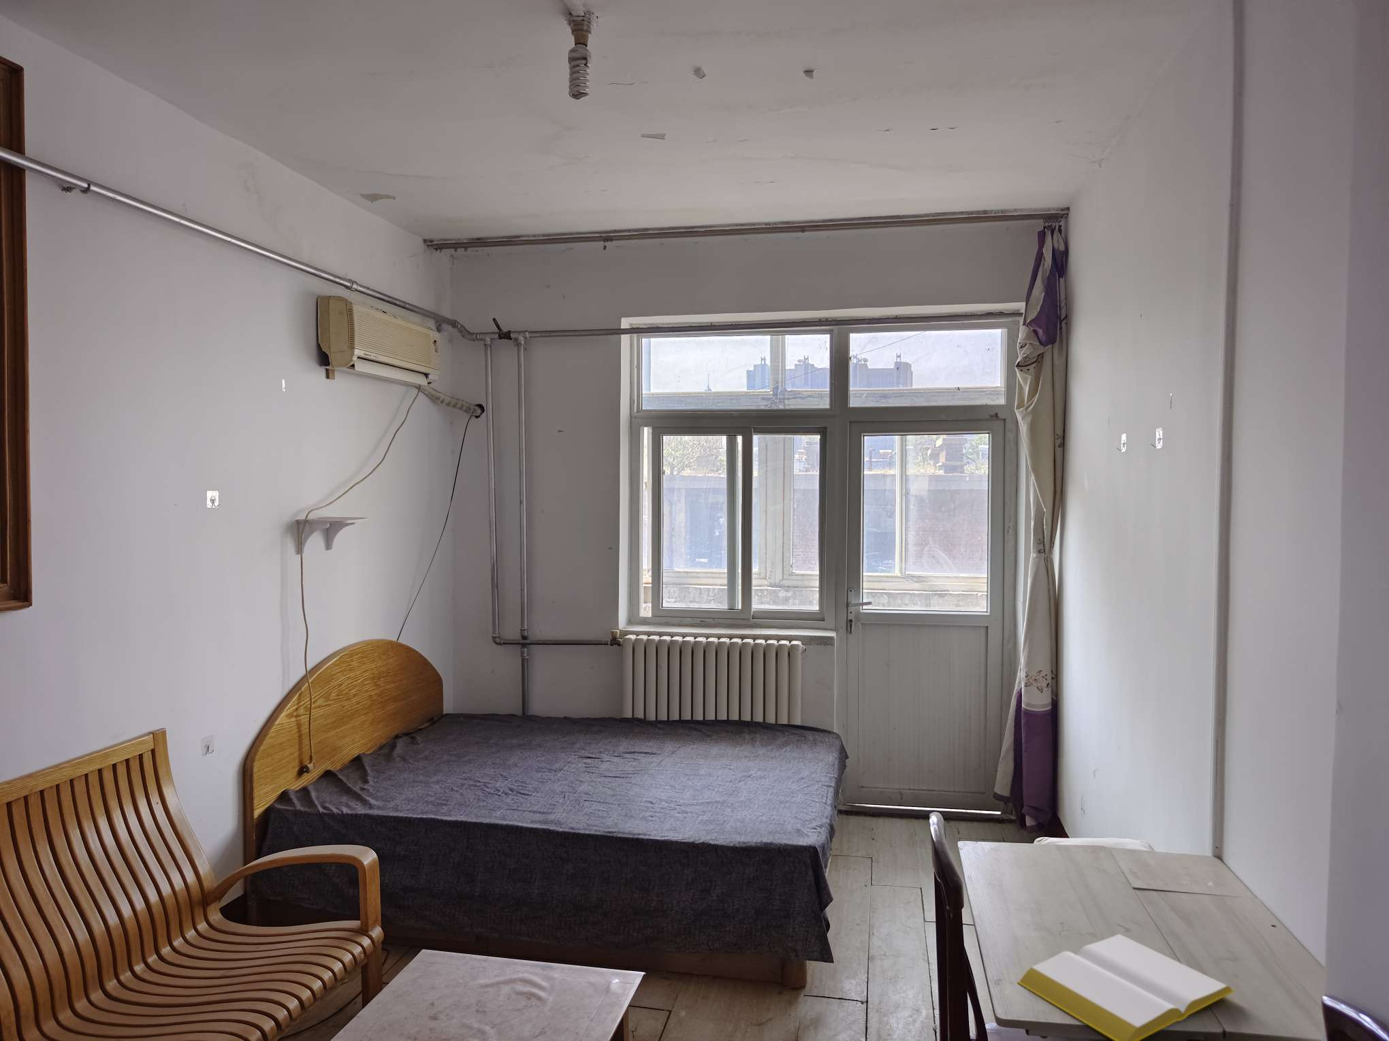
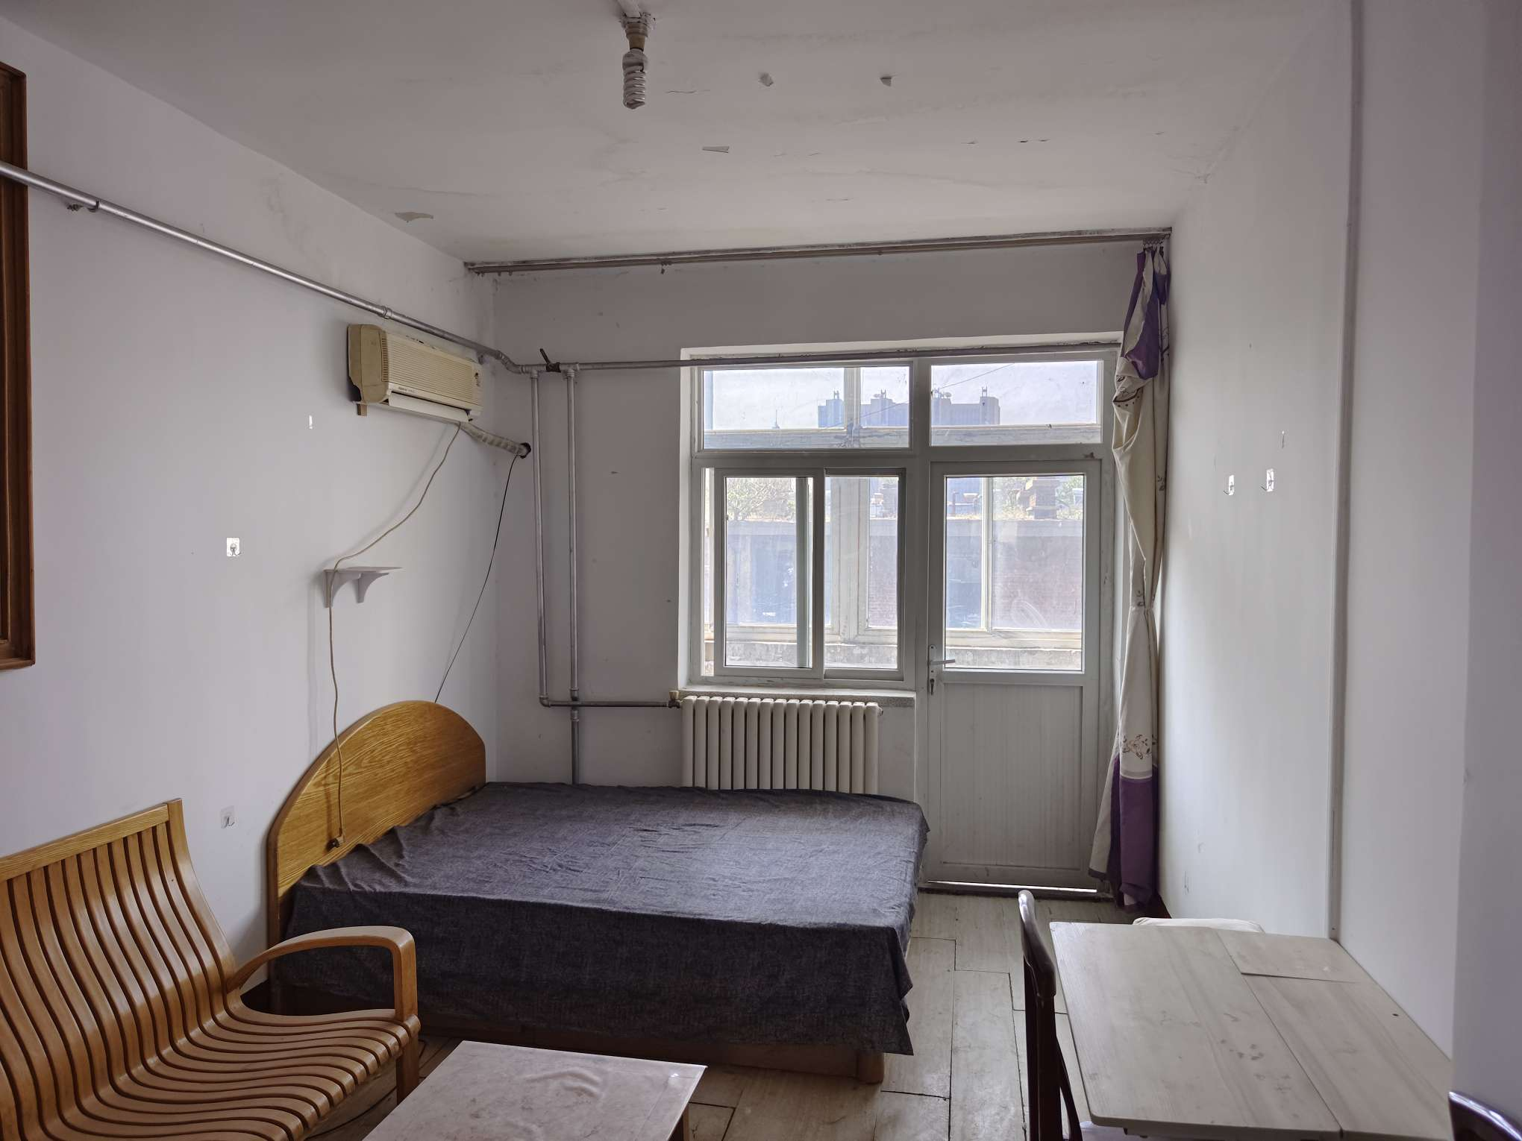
- notepad (1124, 981)
